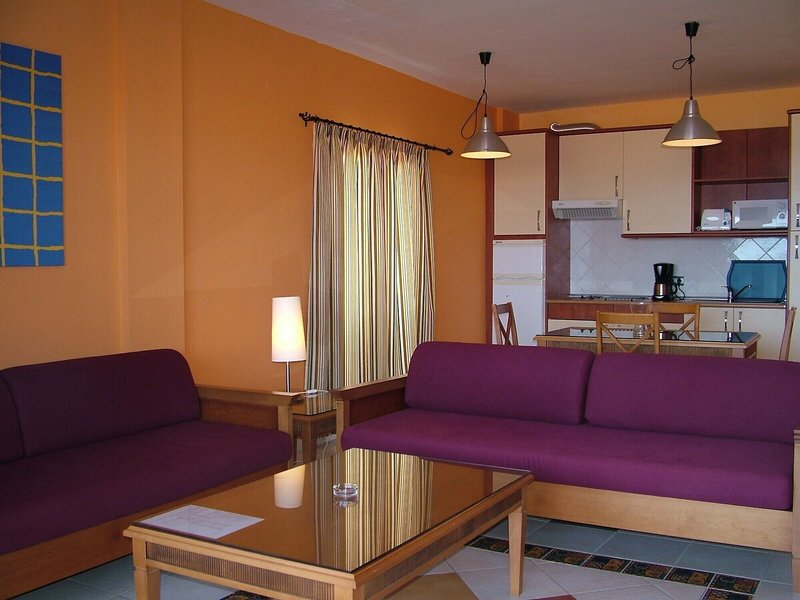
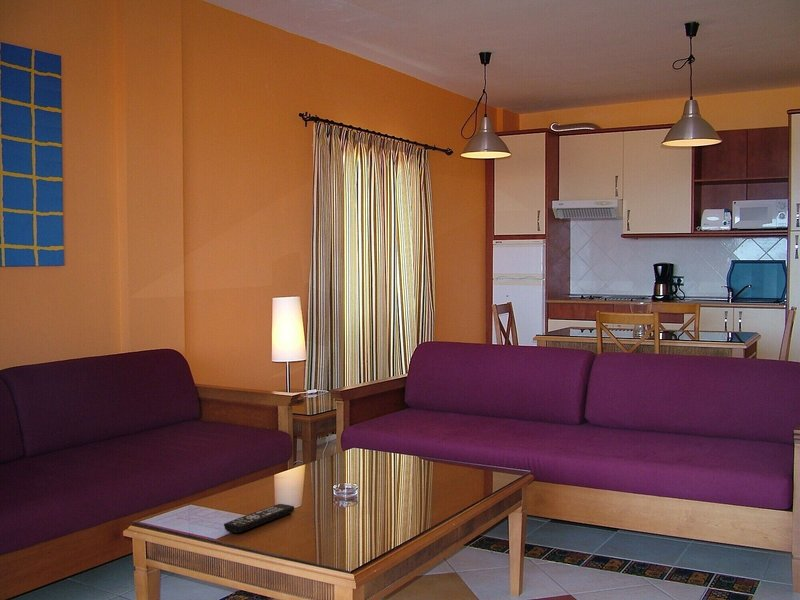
+ remote control (260, 517)
